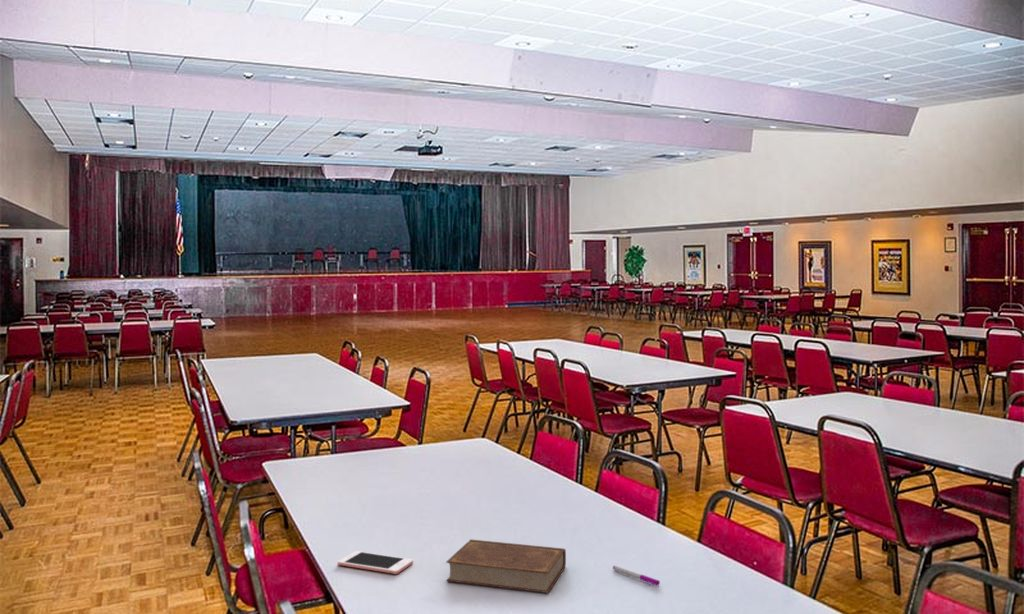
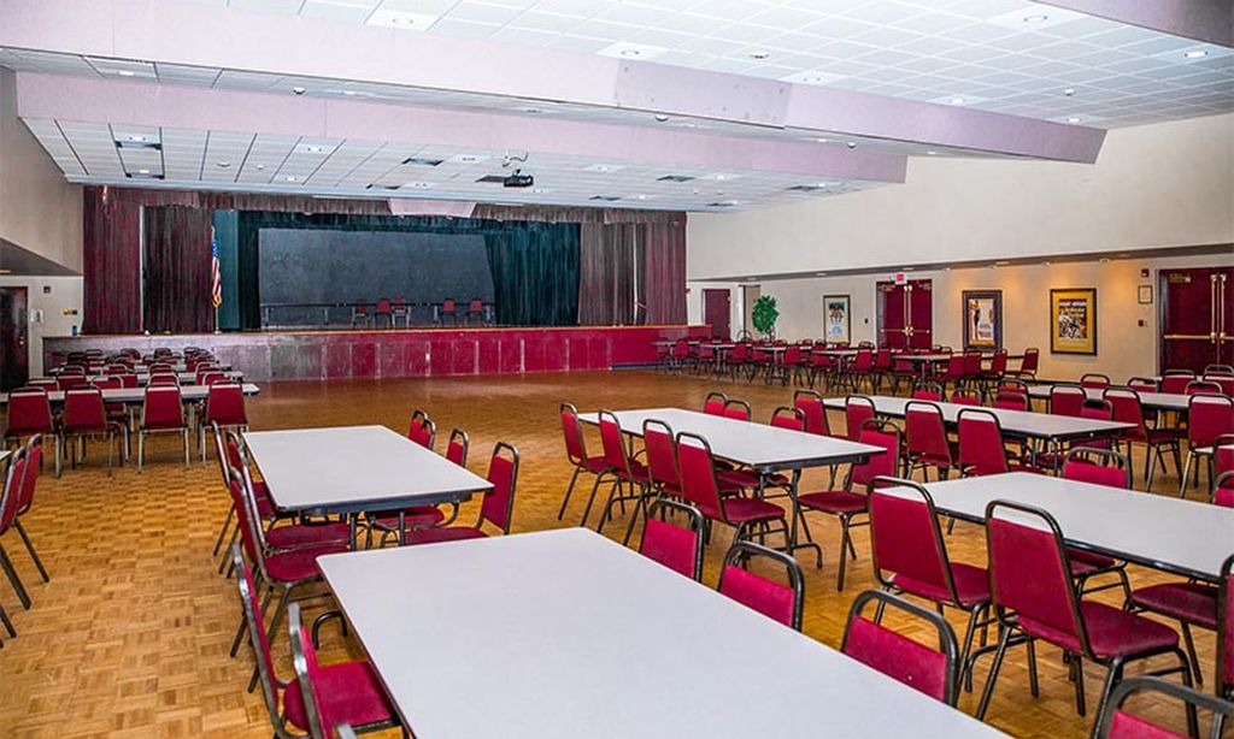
- pen (635, 574)
- cell phone (375, 562)
- book (507, 564)
